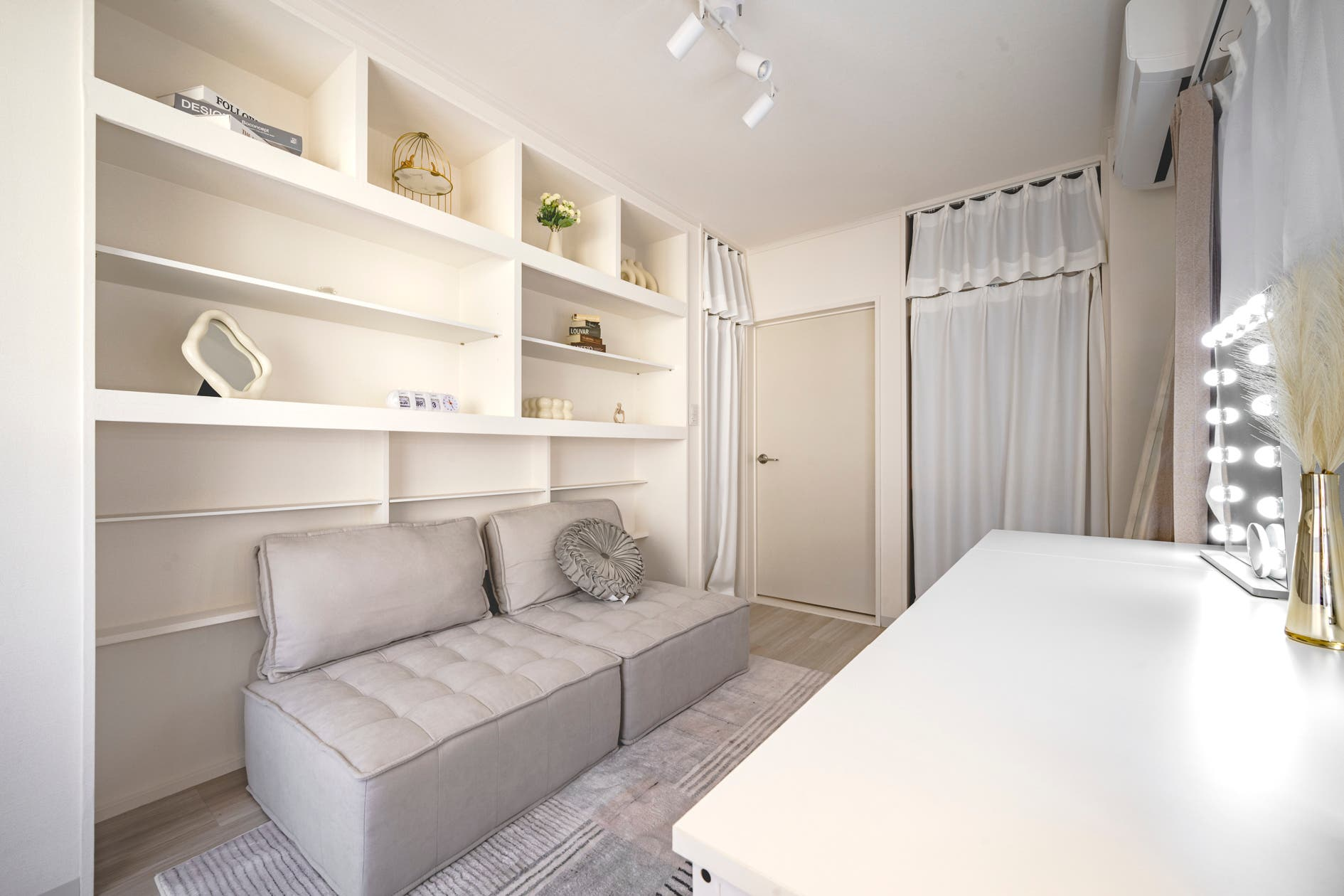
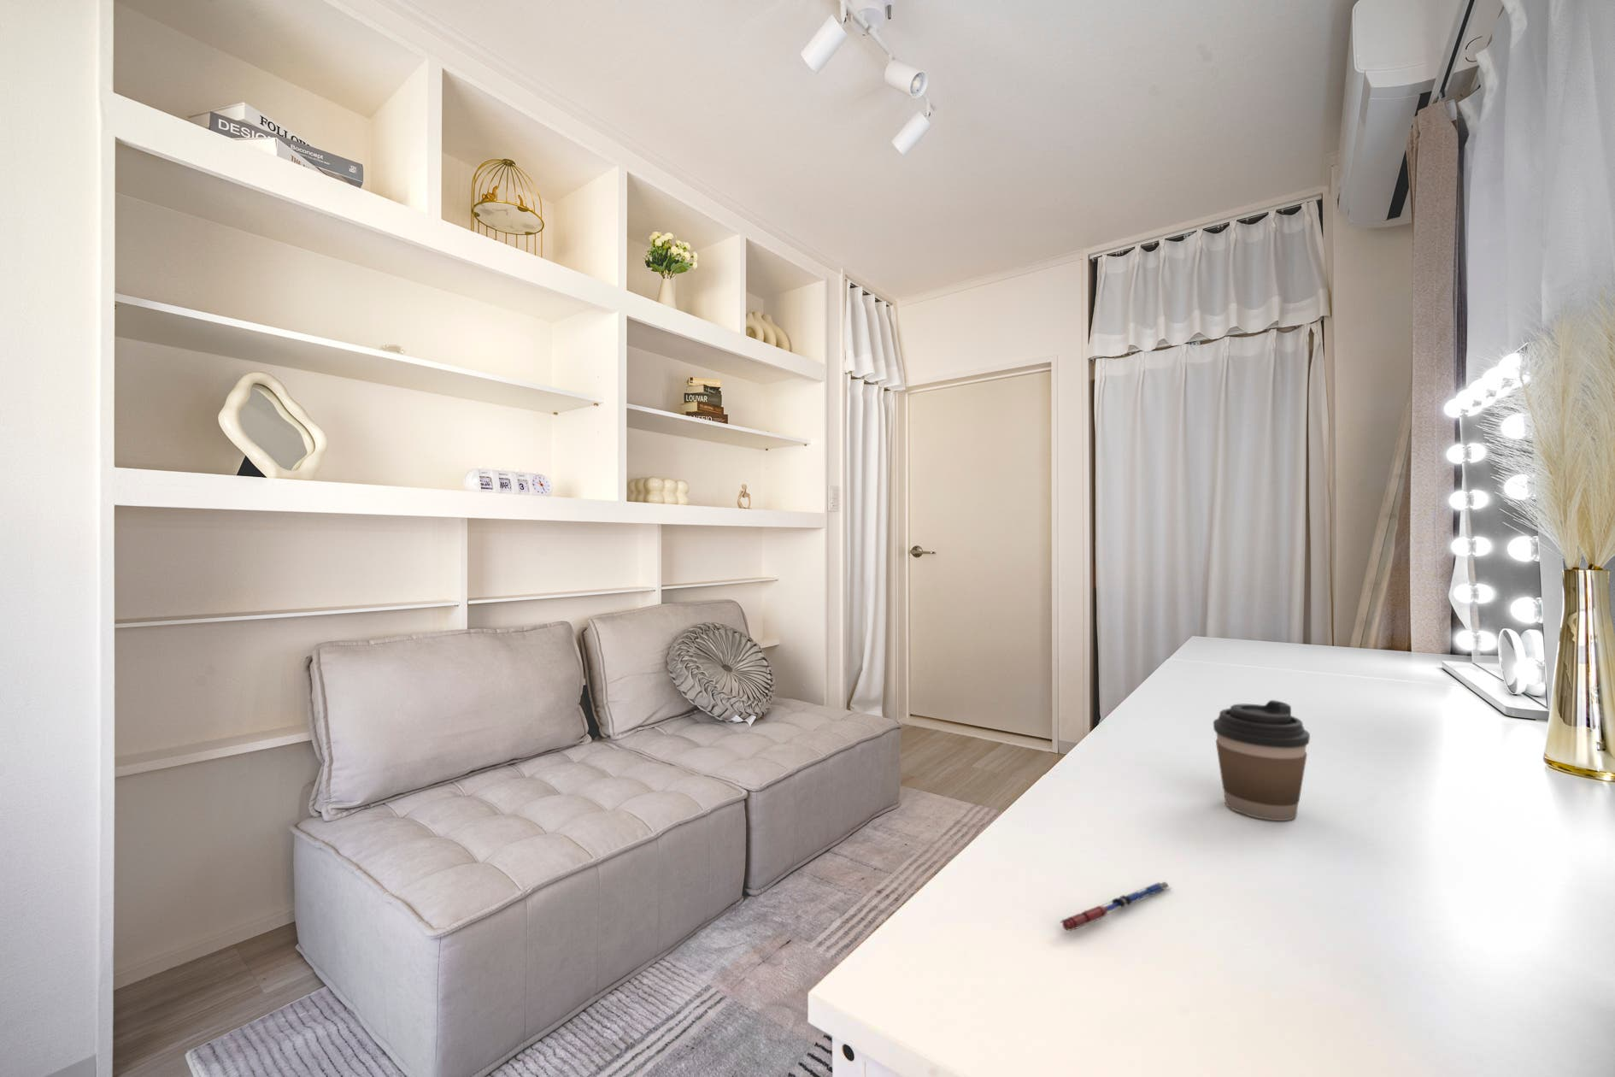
+ coffee cup (1259, 755)
+ pen (1119, 902)
